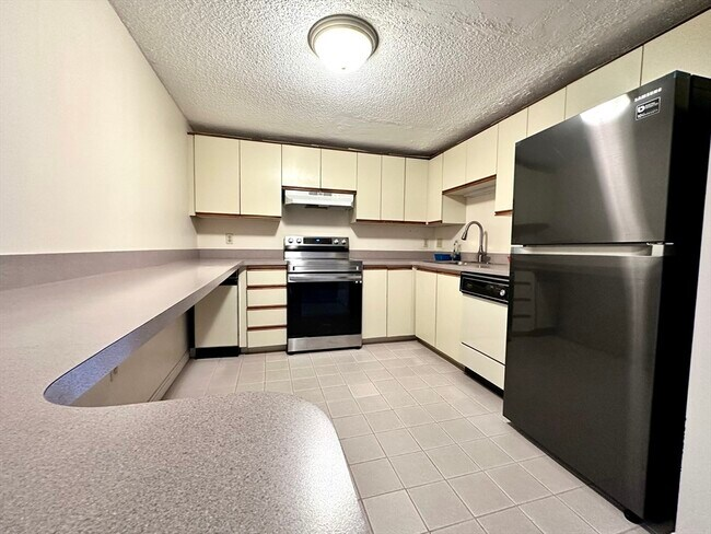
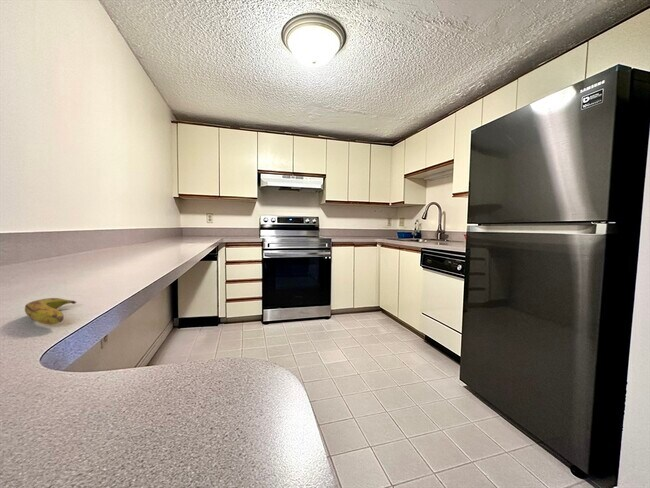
+ banana (53, 309)
